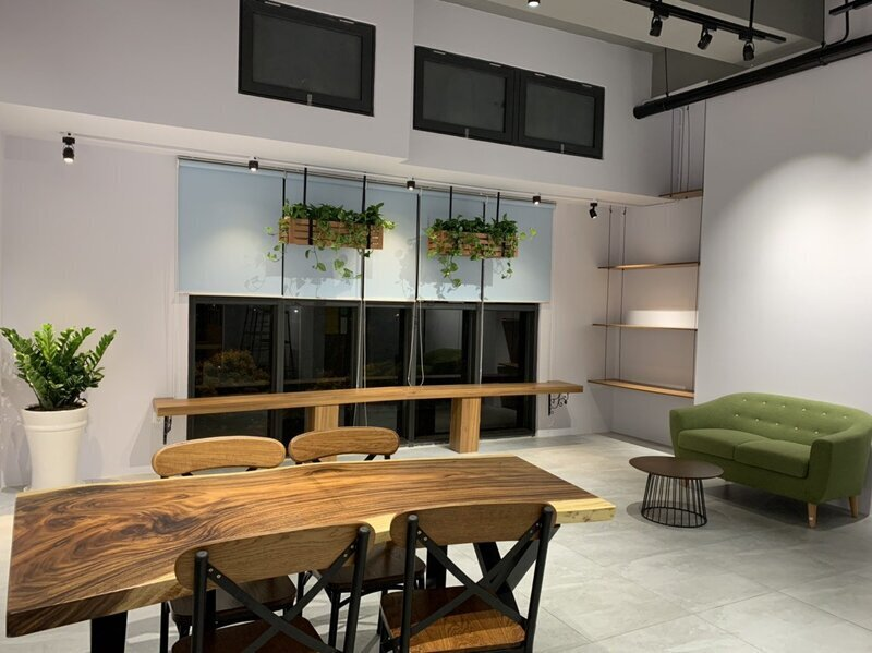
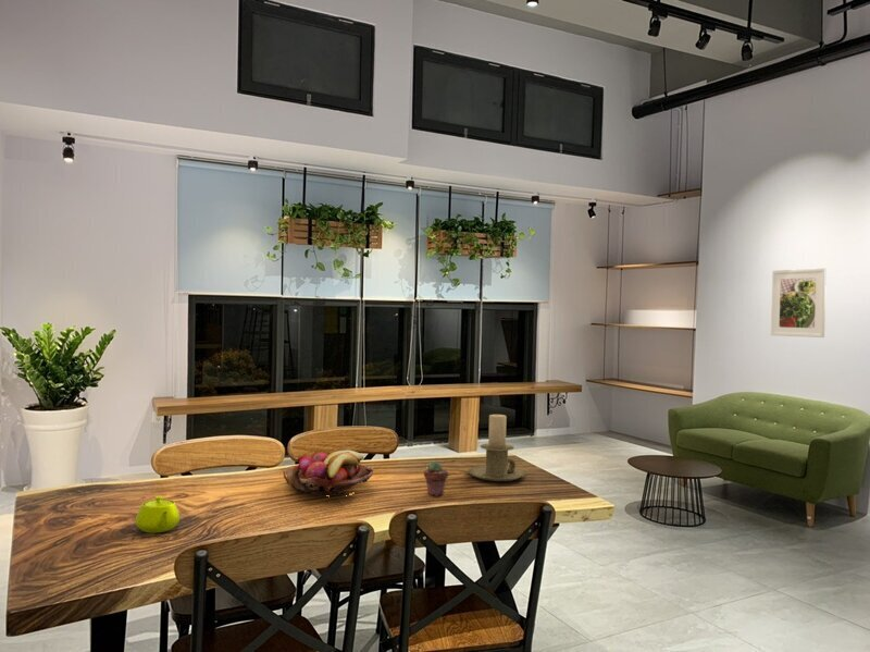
+ potted succulent (435, 477)
+ candle holder (497, 445)
+ fruit basket (328, 470)
+ teapot (158, 513)
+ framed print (797, 303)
